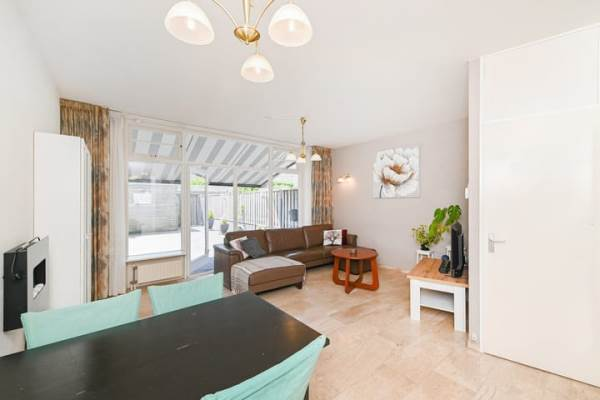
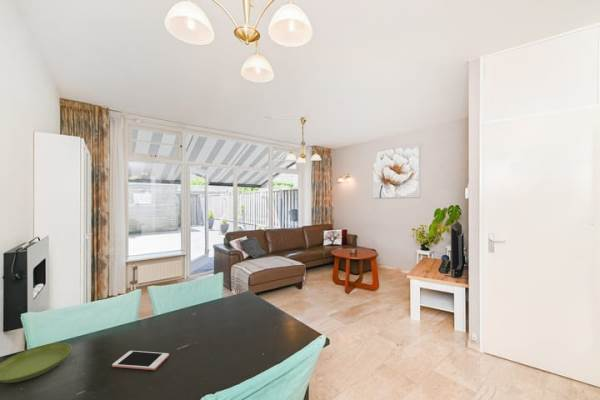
+ saucer (34, 363)
+ cell phone (141, 359)
